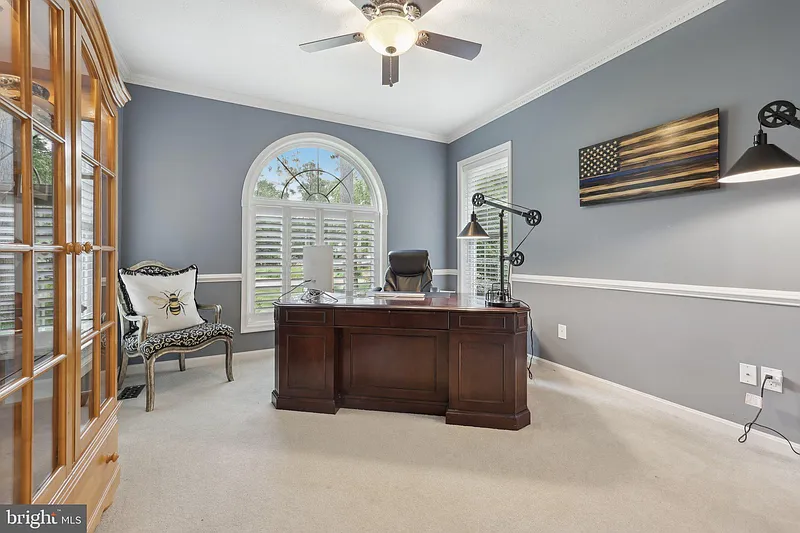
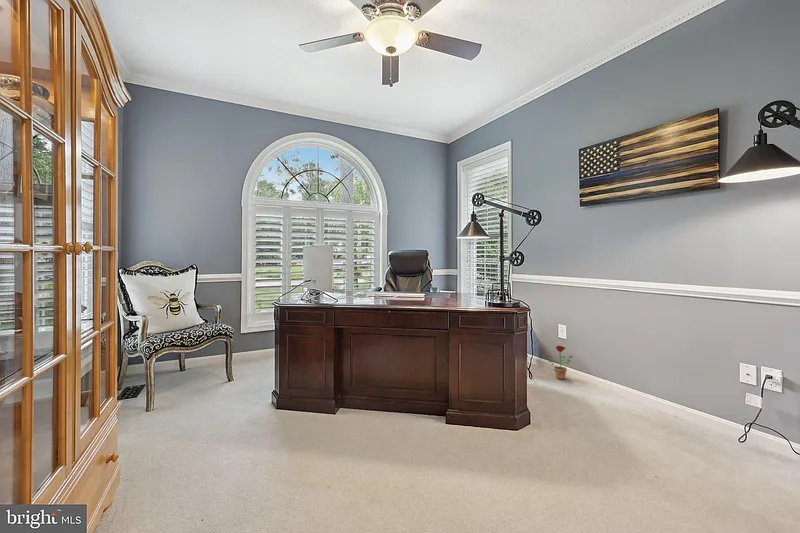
+ decorative plant (560, 361)
